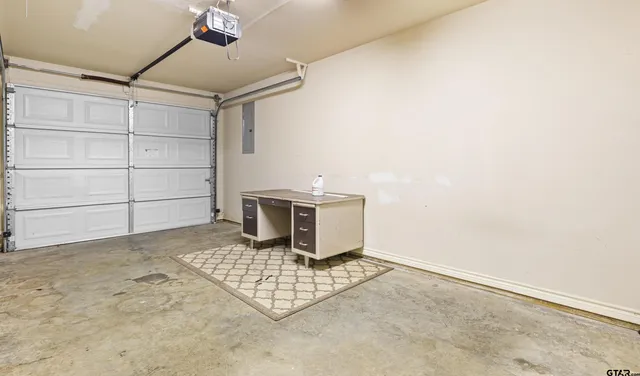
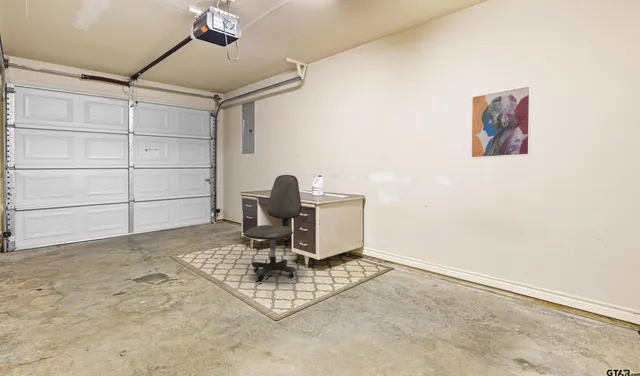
+ office chair (272, 225)
+ wall art (499, 124)
